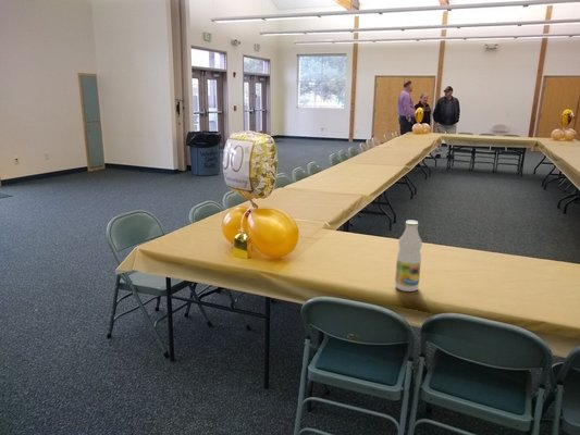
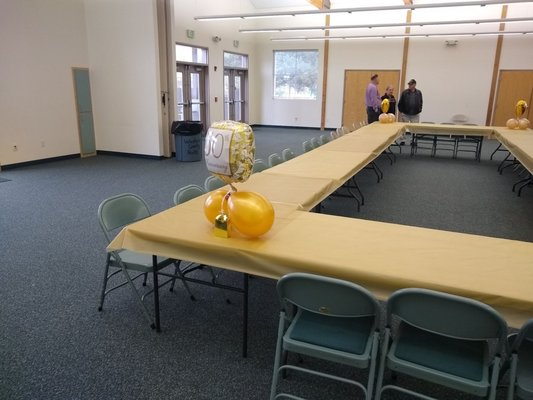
- bottle (409, 254)
